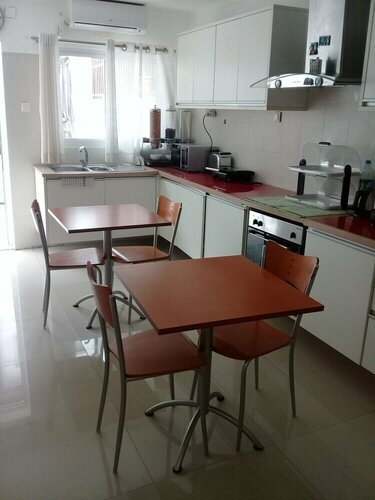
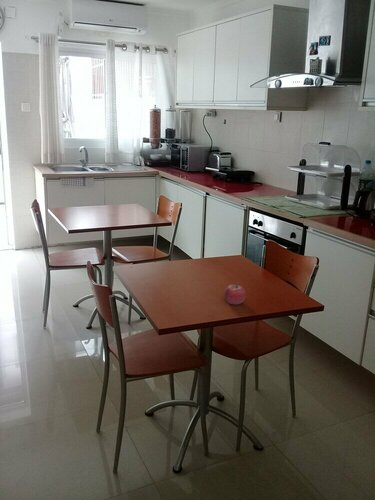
+ fruit (235, 292)
